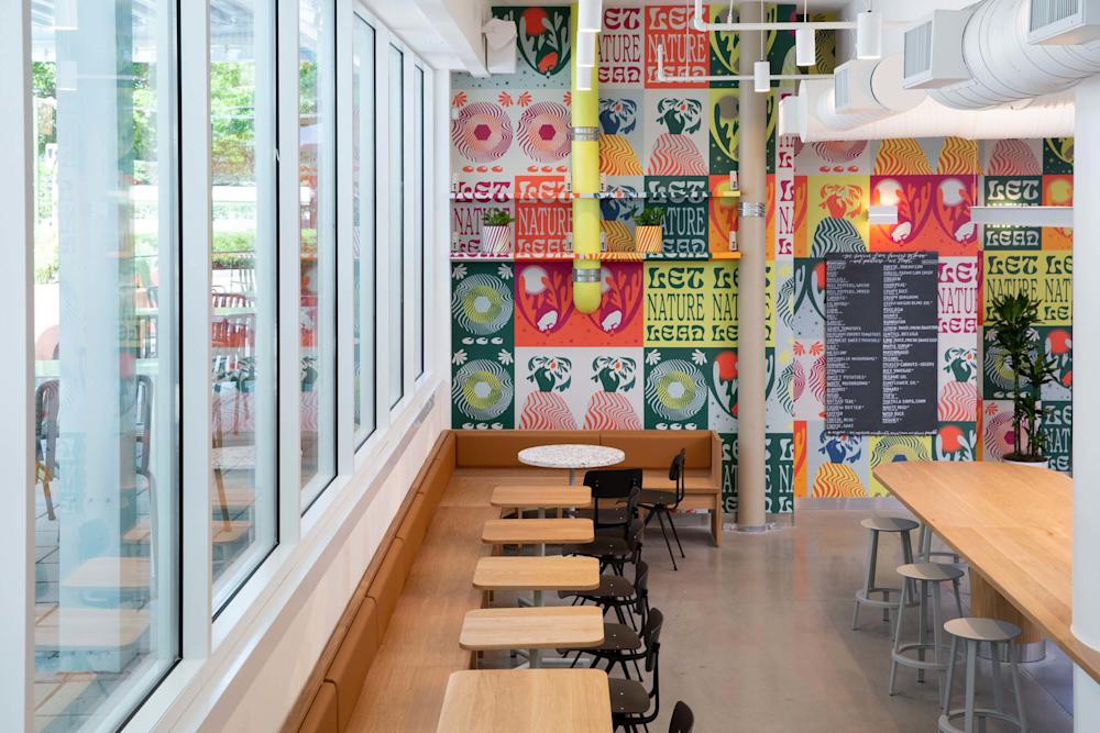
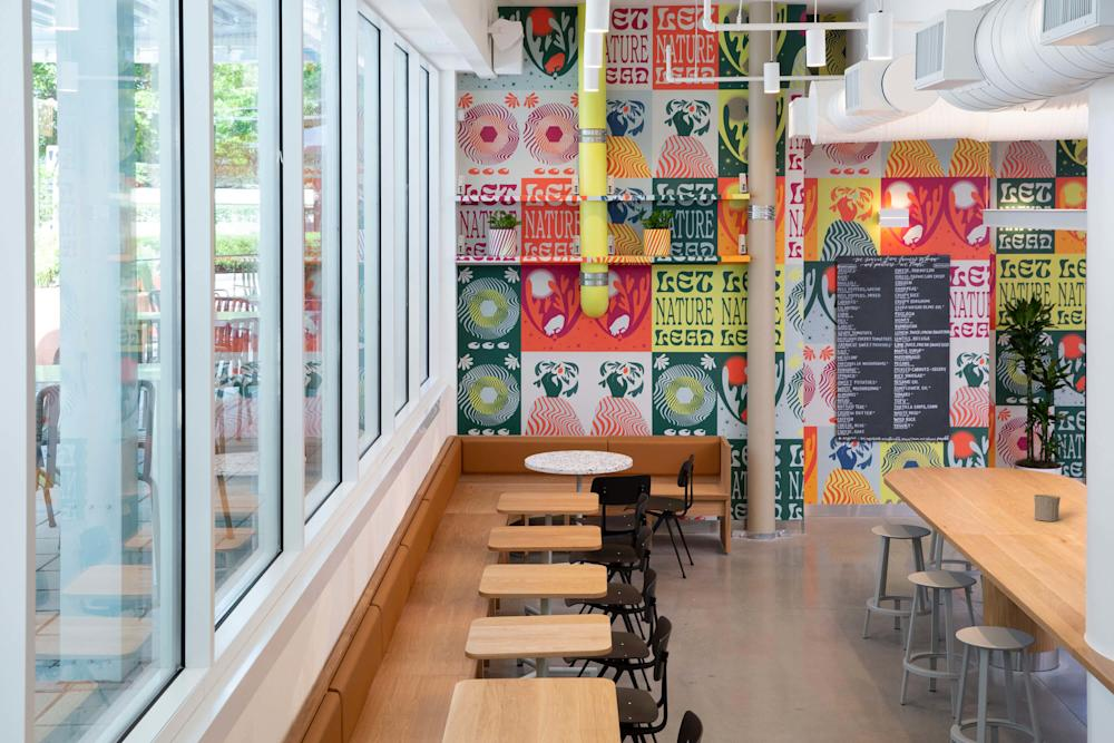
+ cup (1046, 507)
